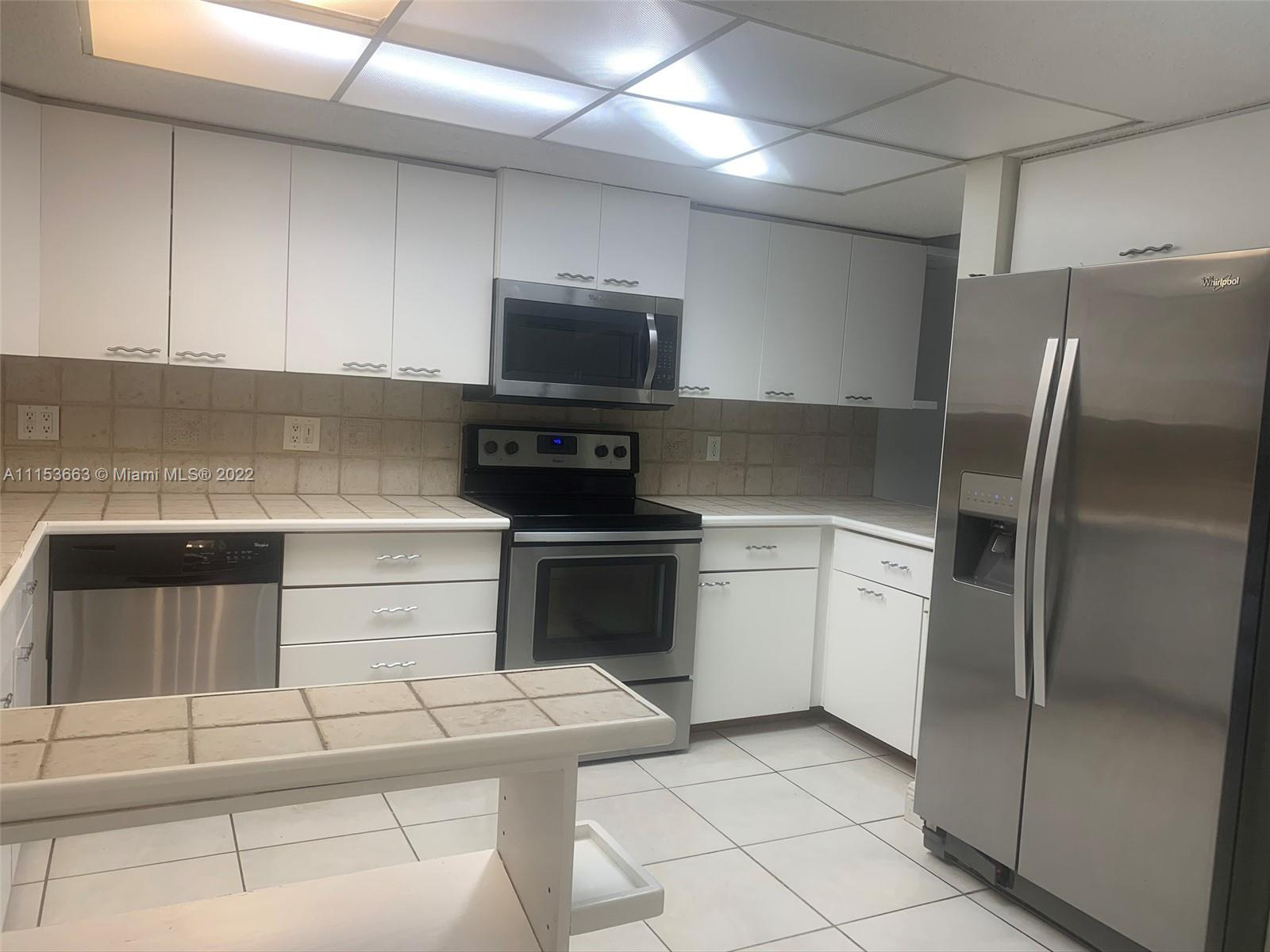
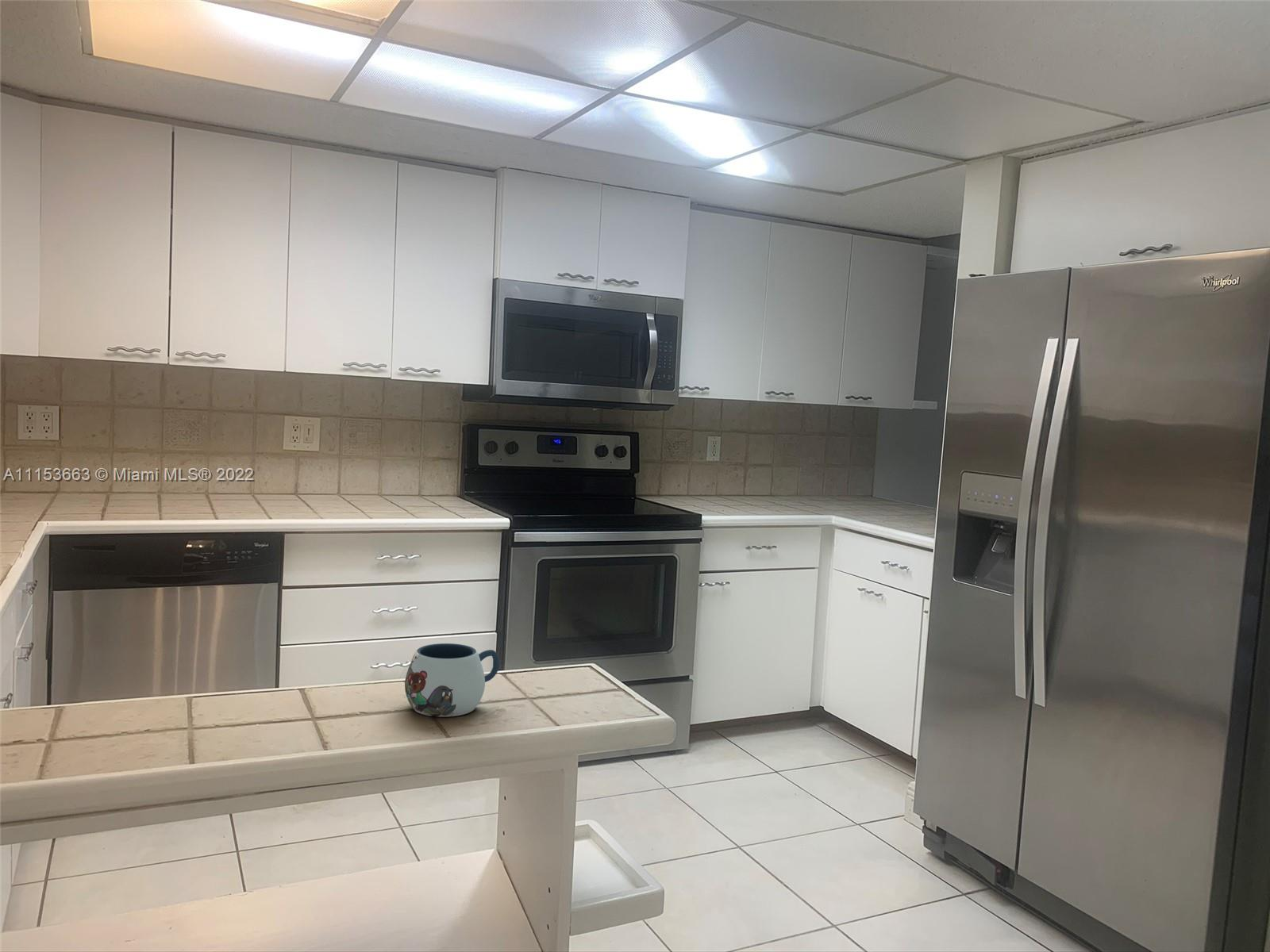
+ mug (455, 677)
